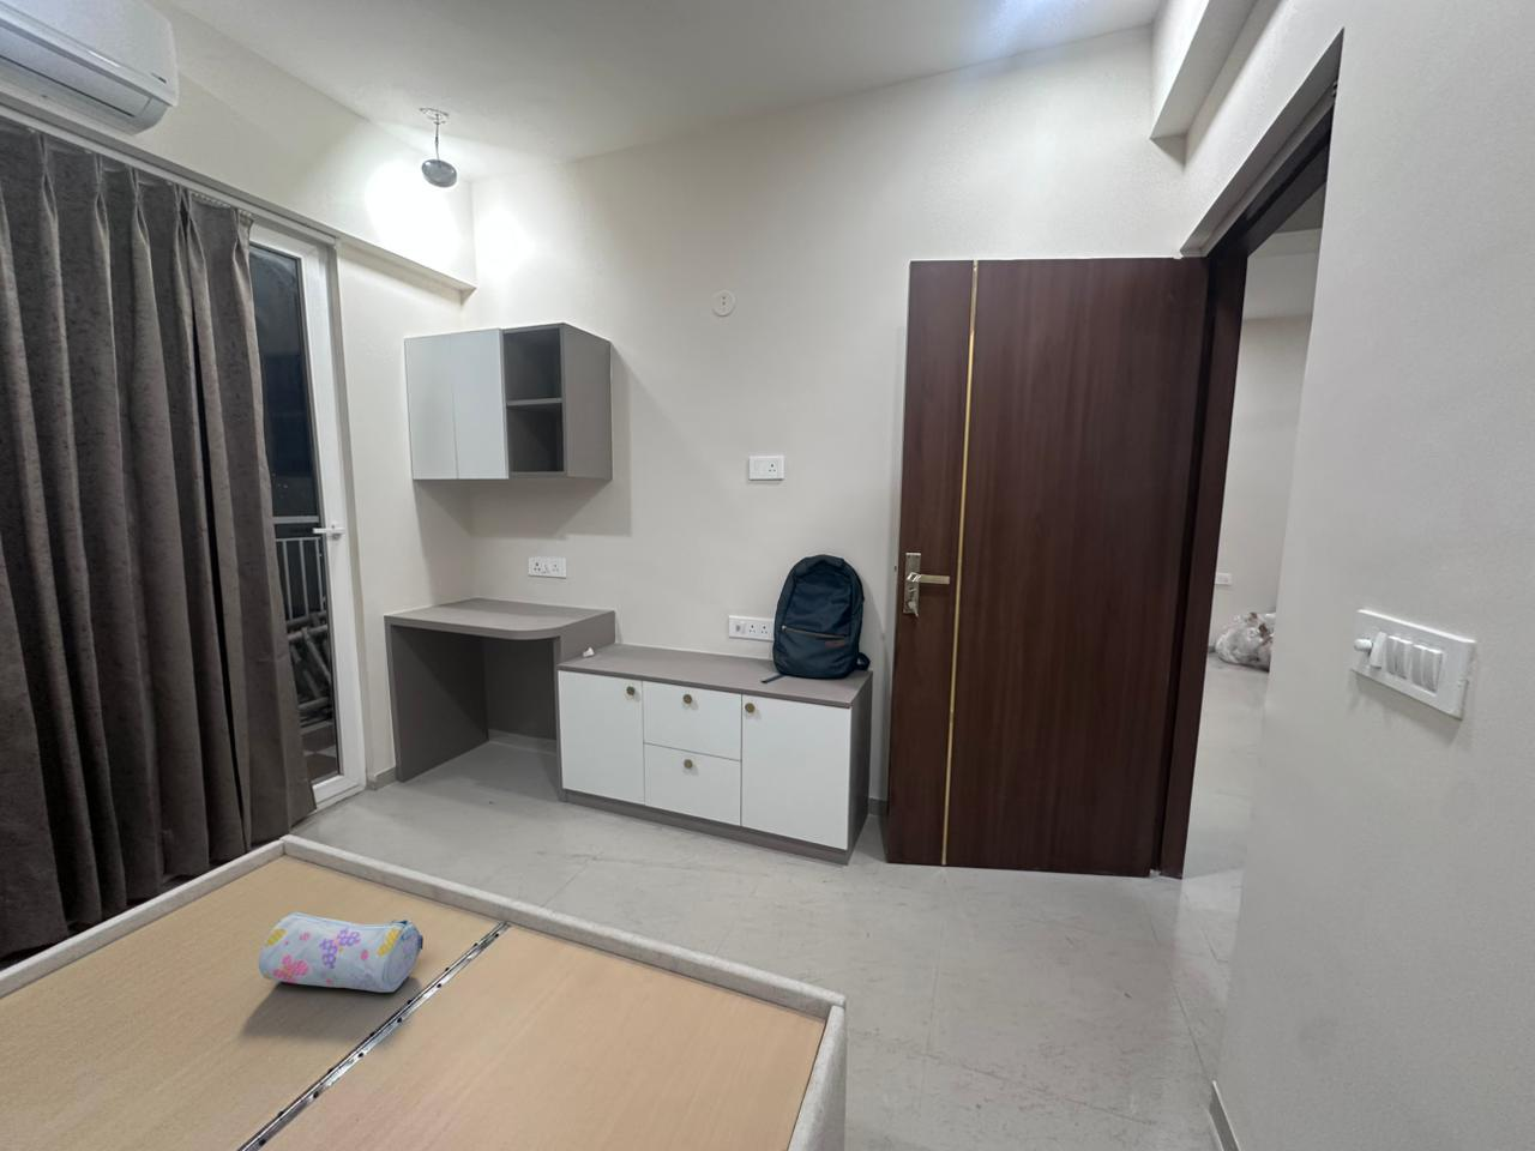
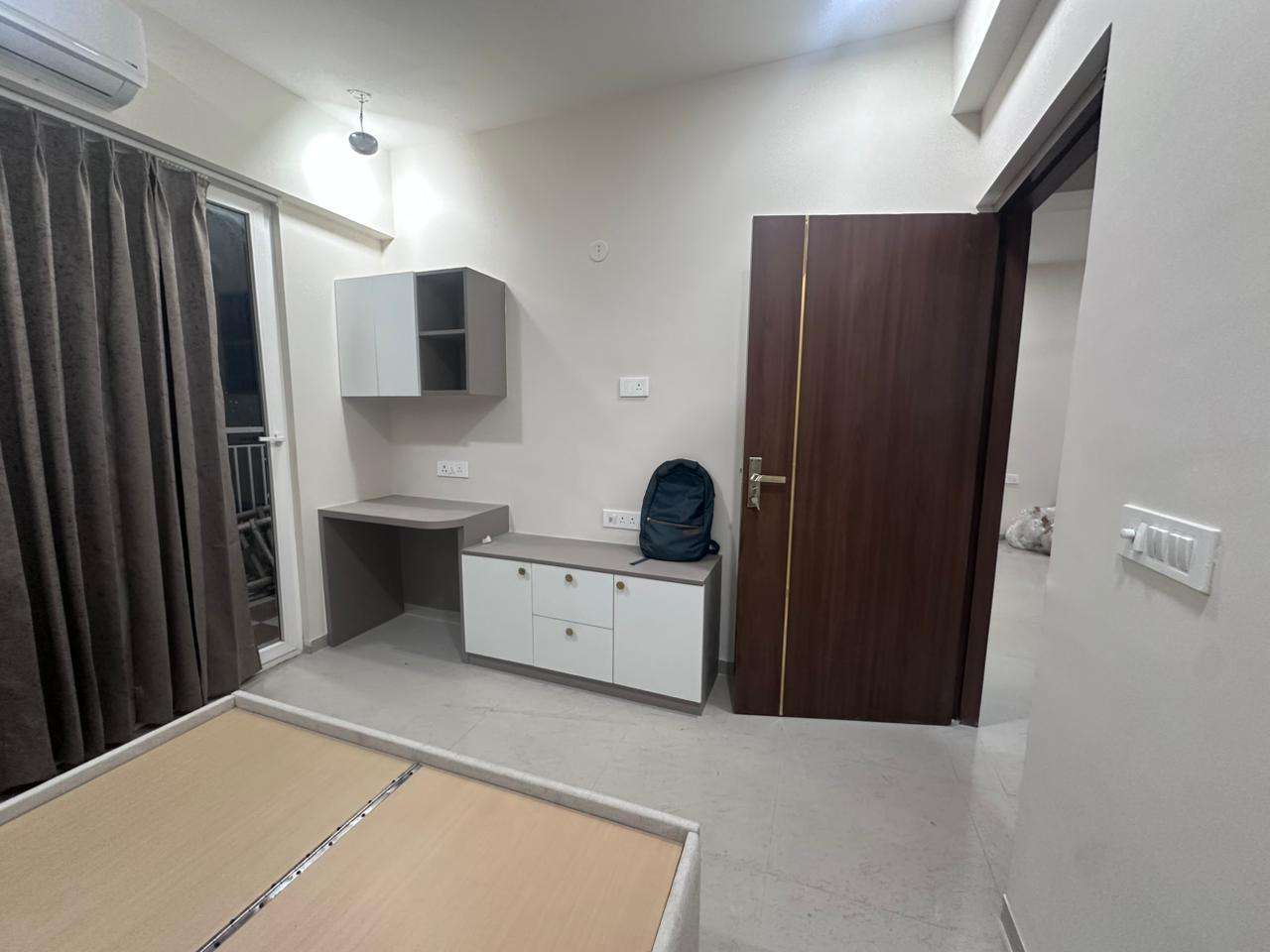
- pencil case (342, 950)
